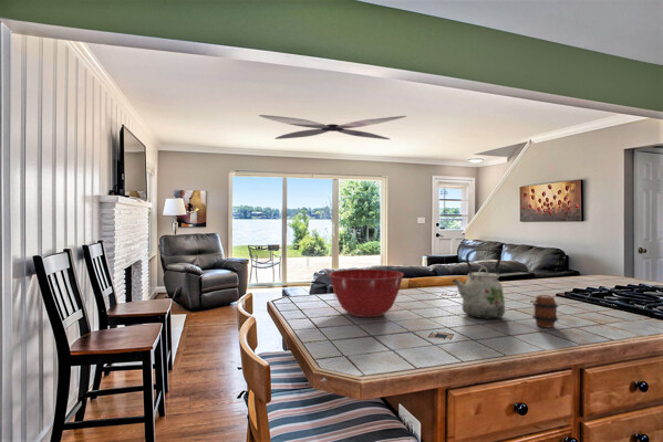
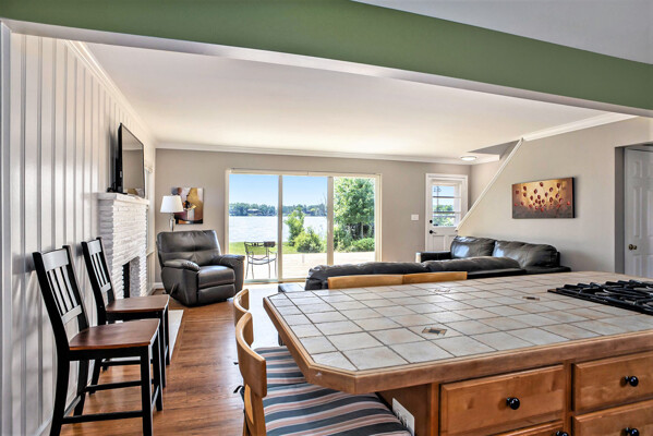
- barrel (545, 311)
- ceiling fan (332, 127)
- kettle (476, 282)
- mixing bowl (365, 293)
